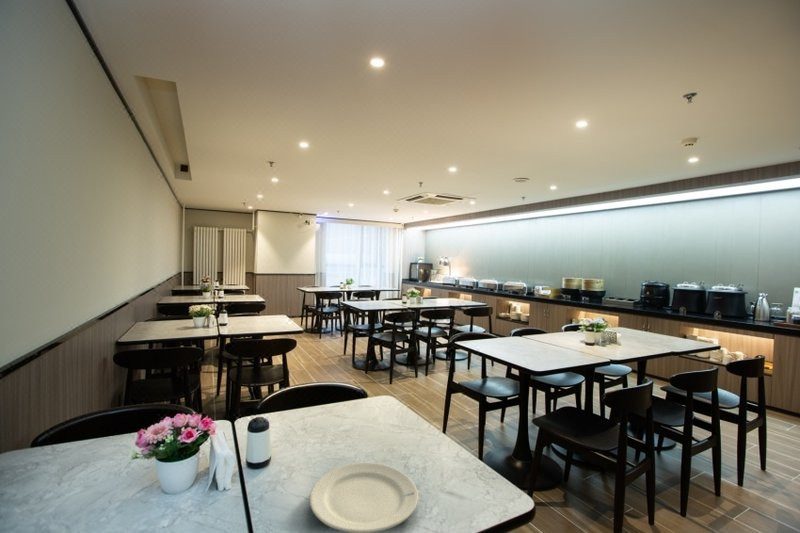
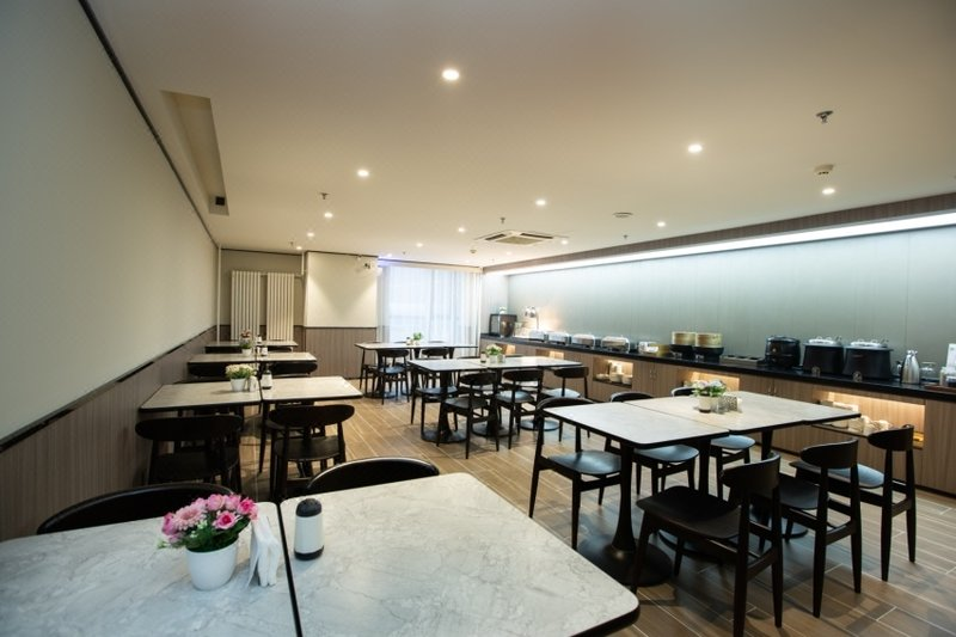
- chinaware (364, 497)
